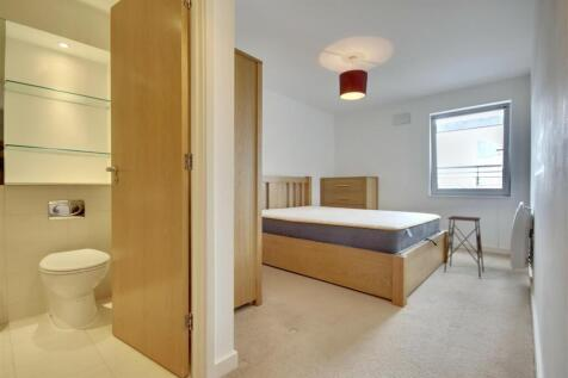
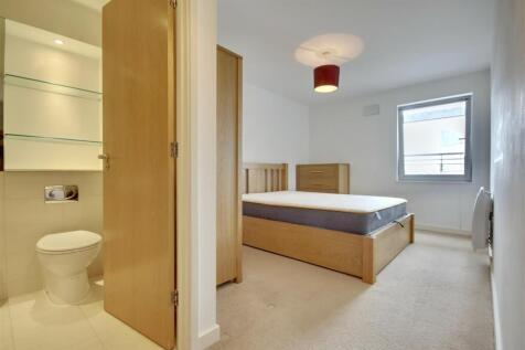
- side table (464, 244)
